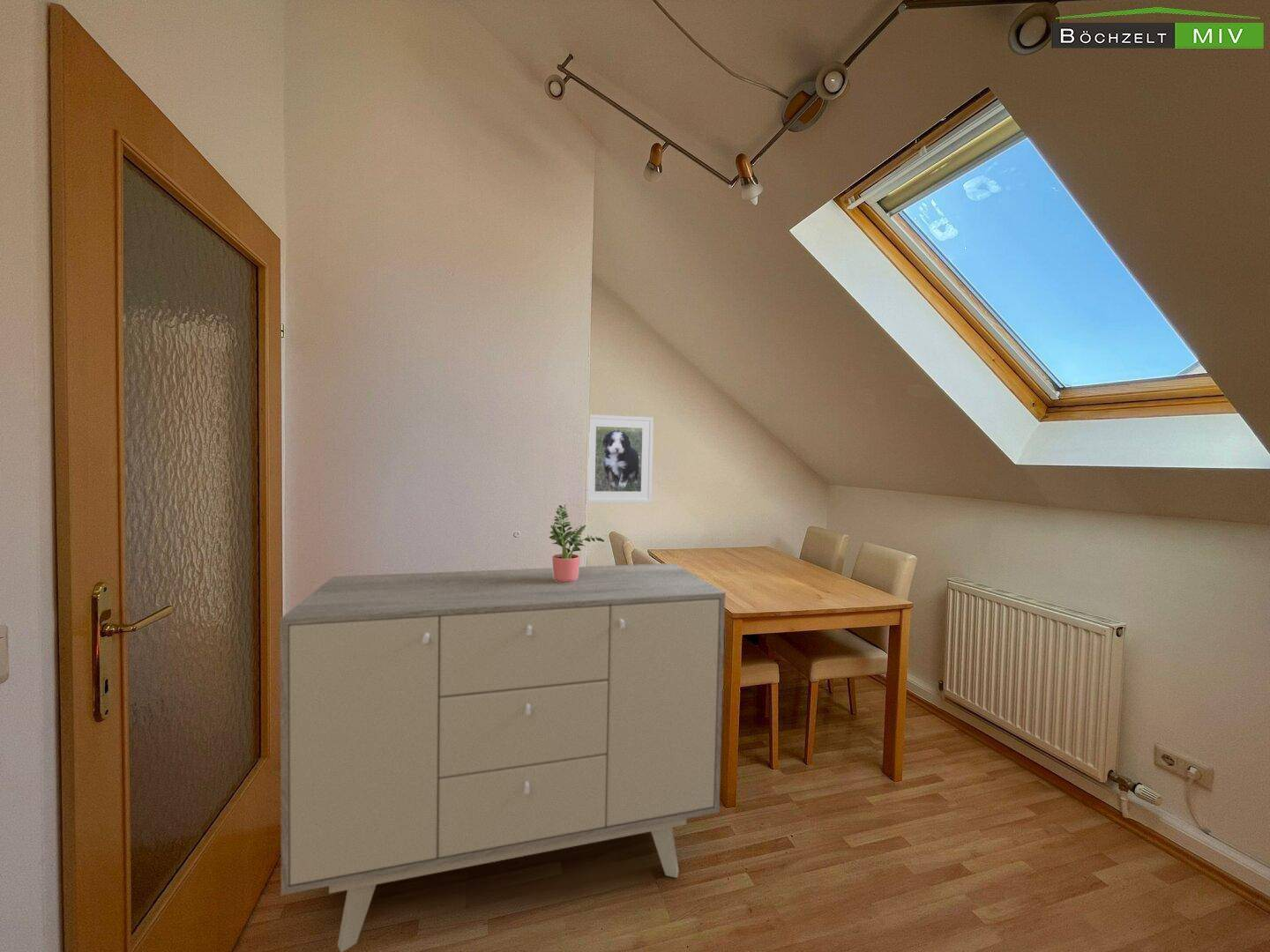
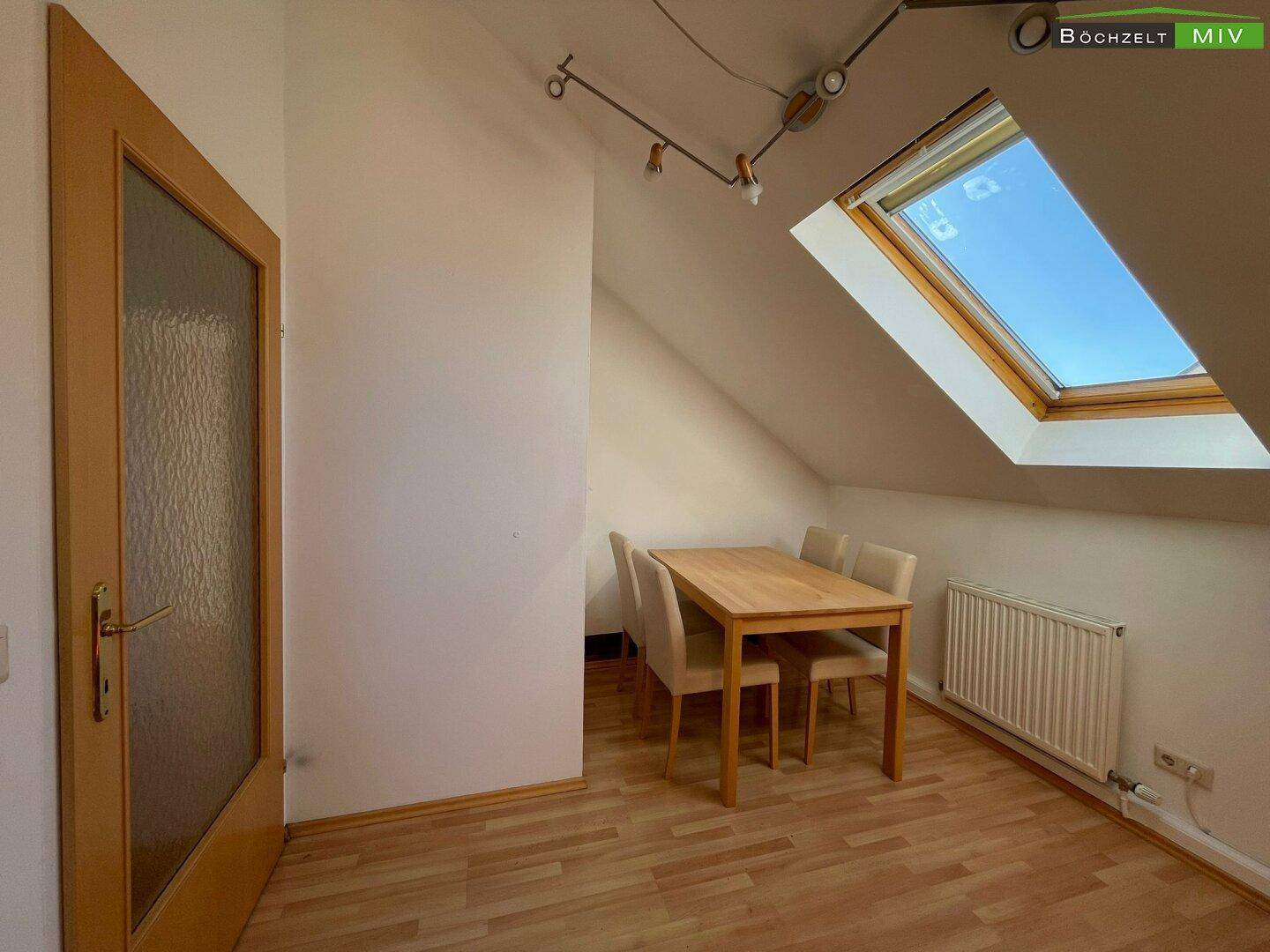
- sideboard (521, 724)
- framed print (618, 459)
- potted plant (577, 543)
